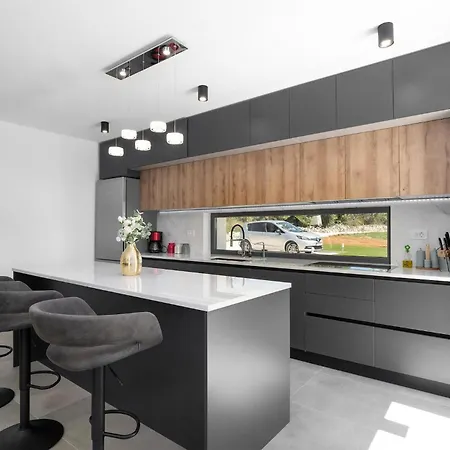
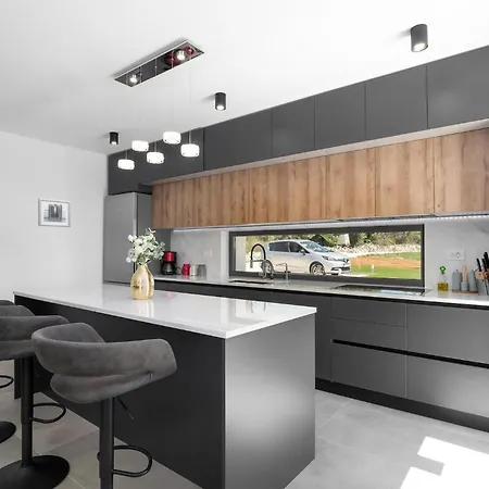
+ wall art (54, 213)
